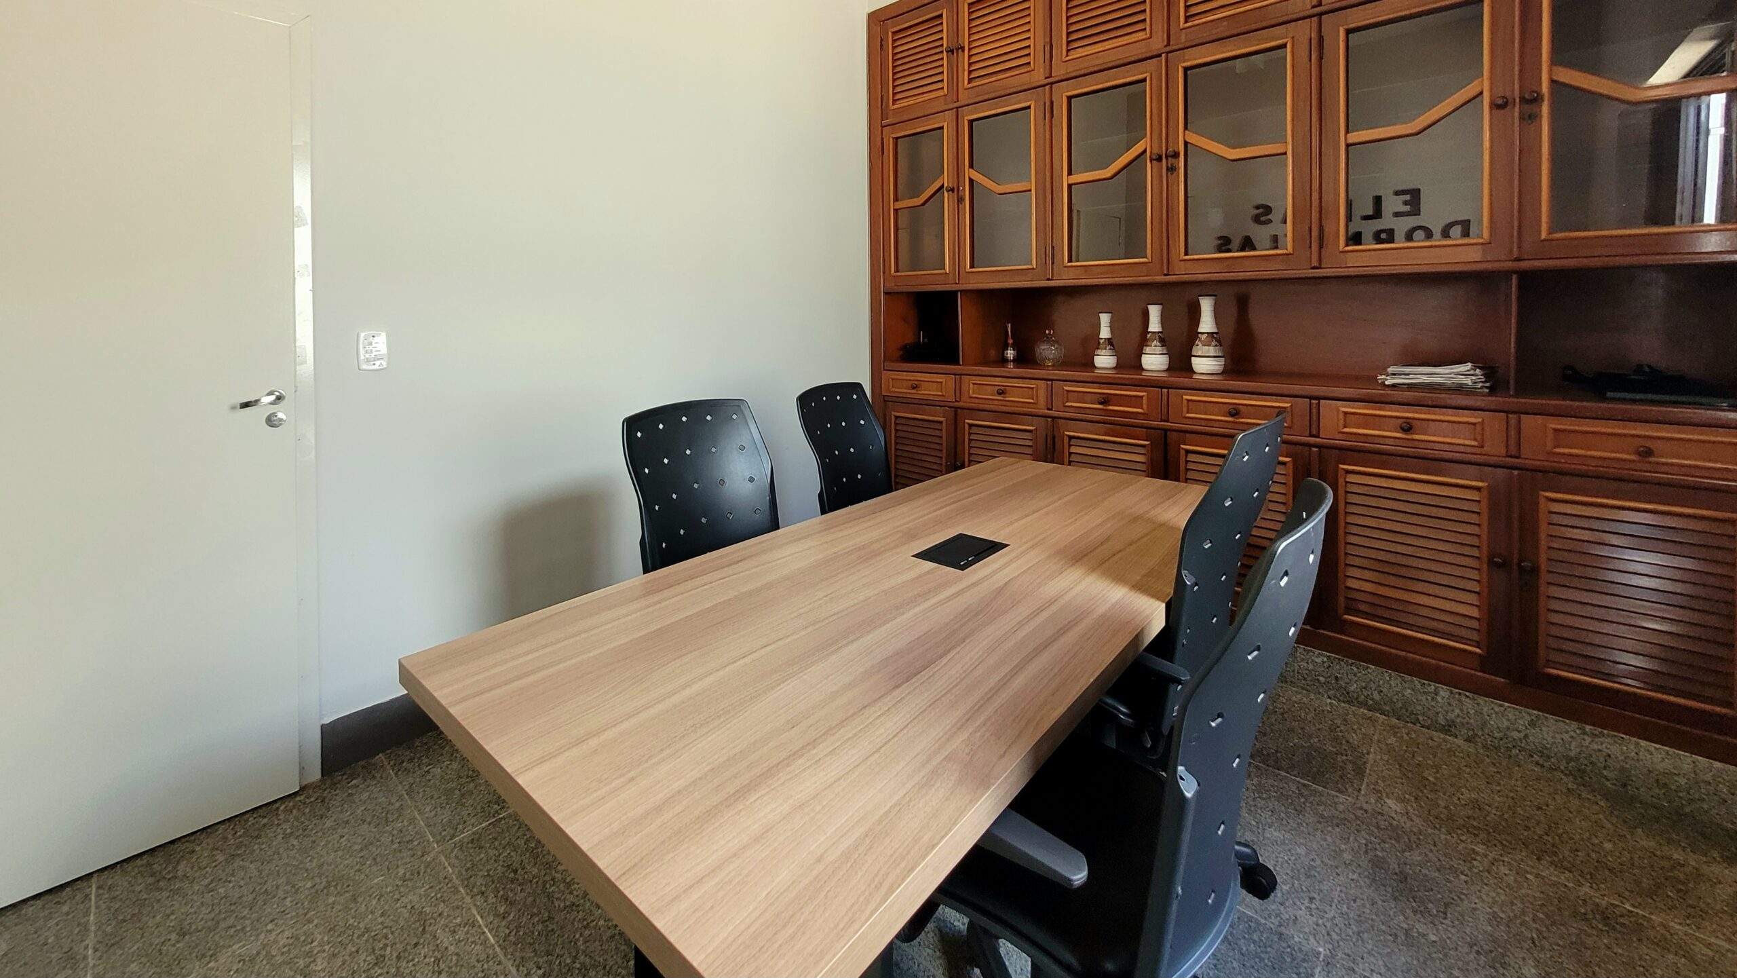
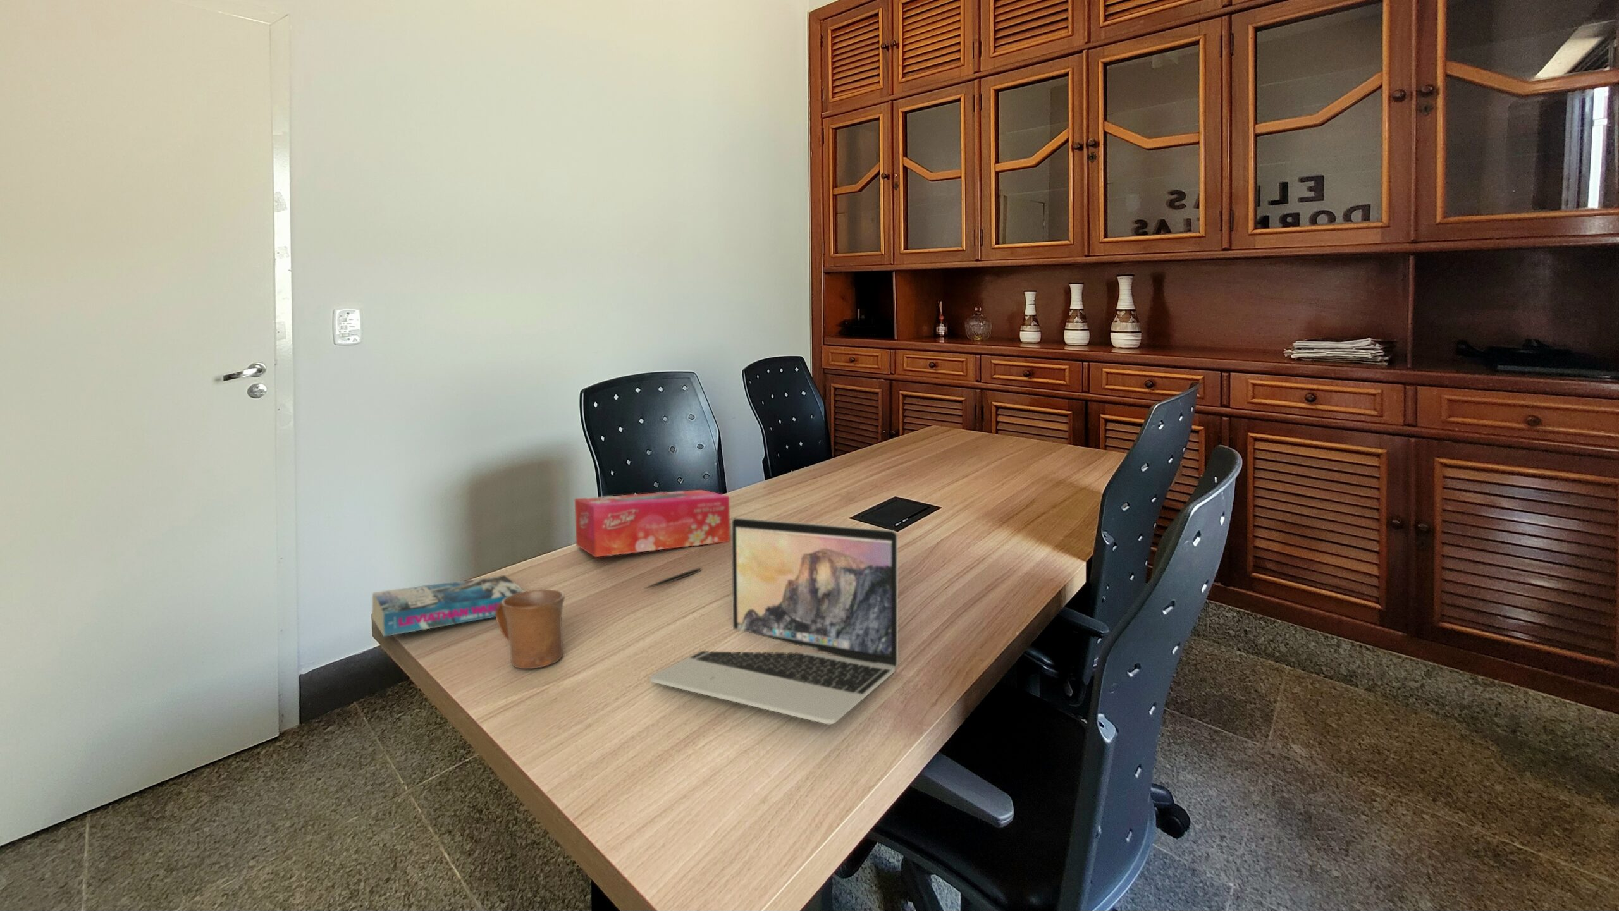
+ pen (673, 578)
+ book (449, 602)
+ mug (527, 627)
+ laptop (775, 607)
+ tissue box (653, 520)
